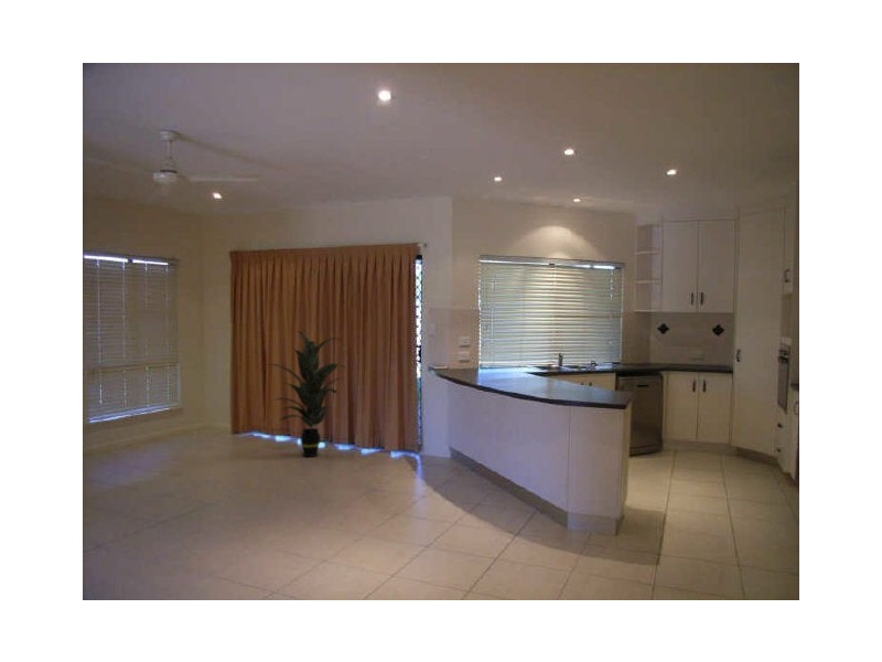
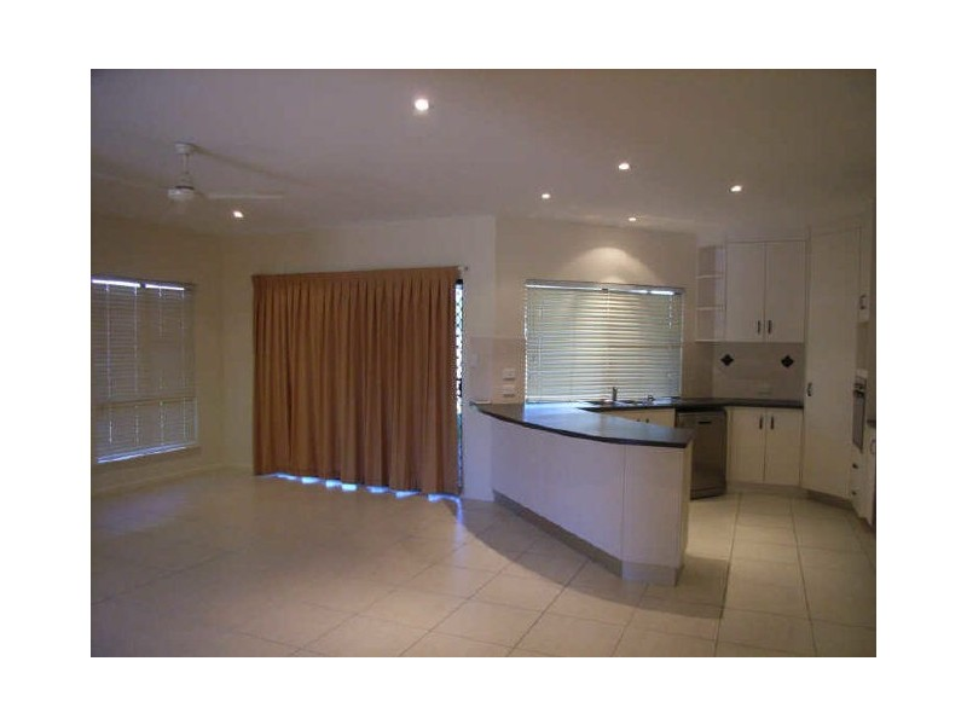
- indoor plant (309, 392)
